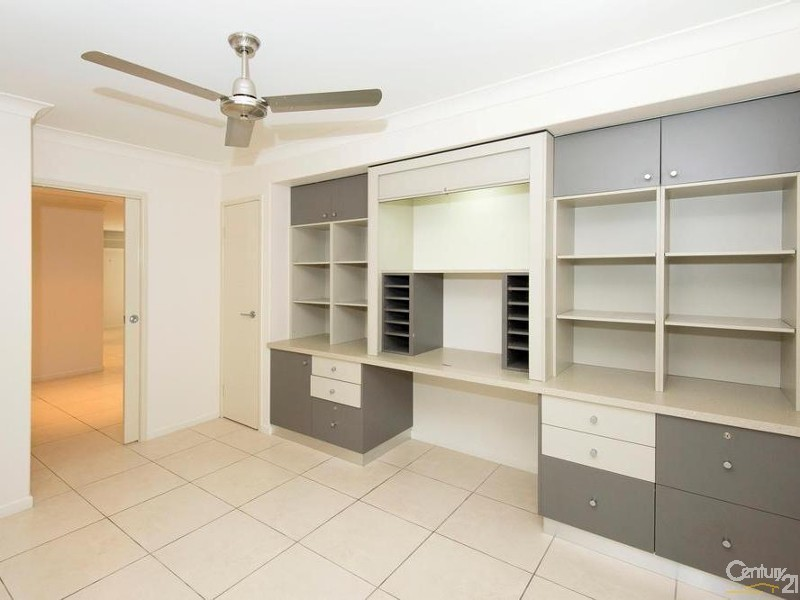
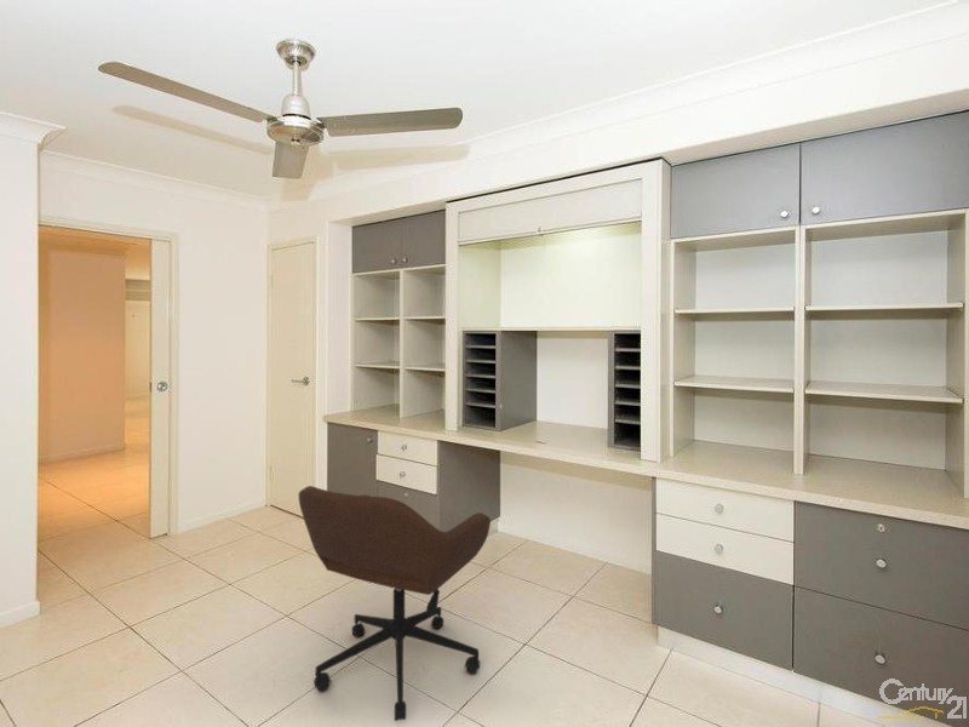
+ office chair (399, 568)
